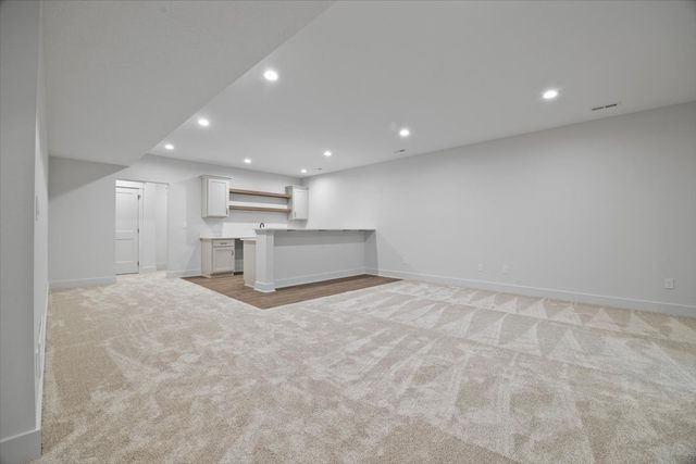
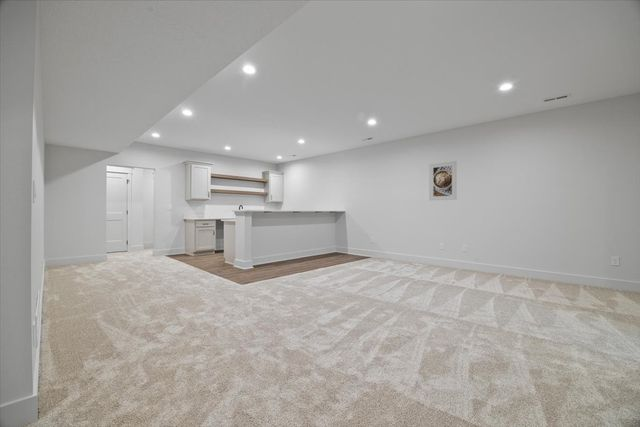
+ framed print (442, 181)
